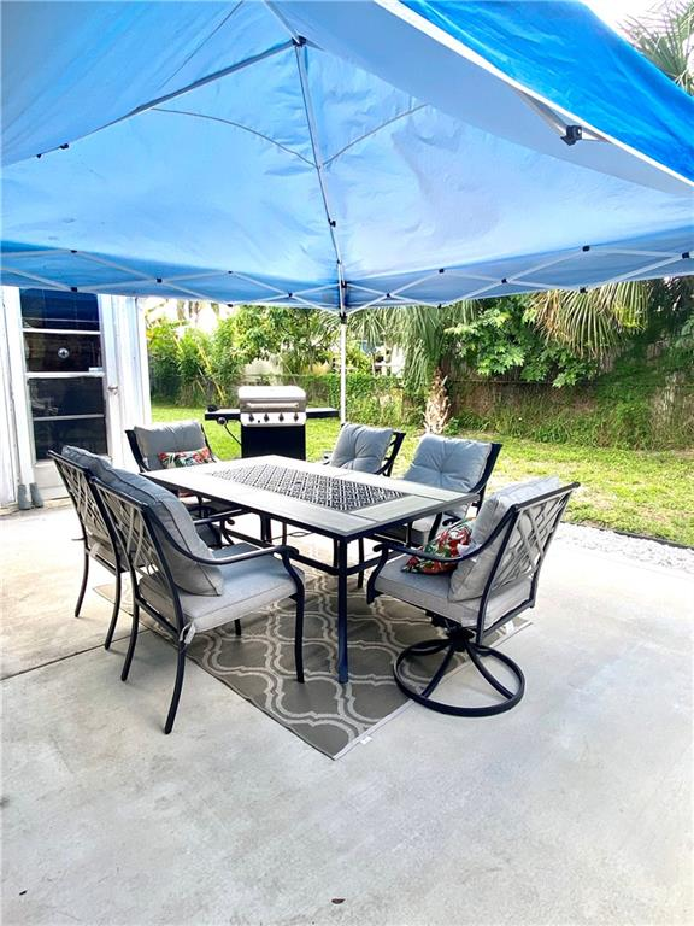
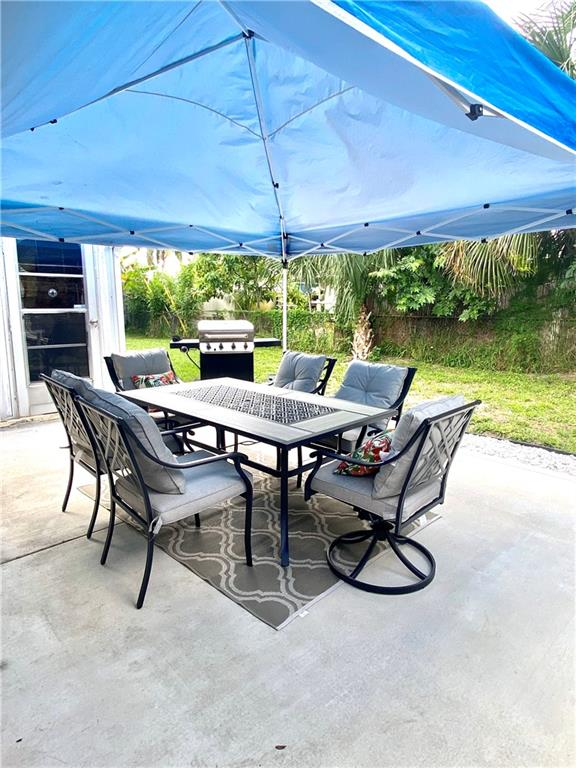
- boots (30, 496)
